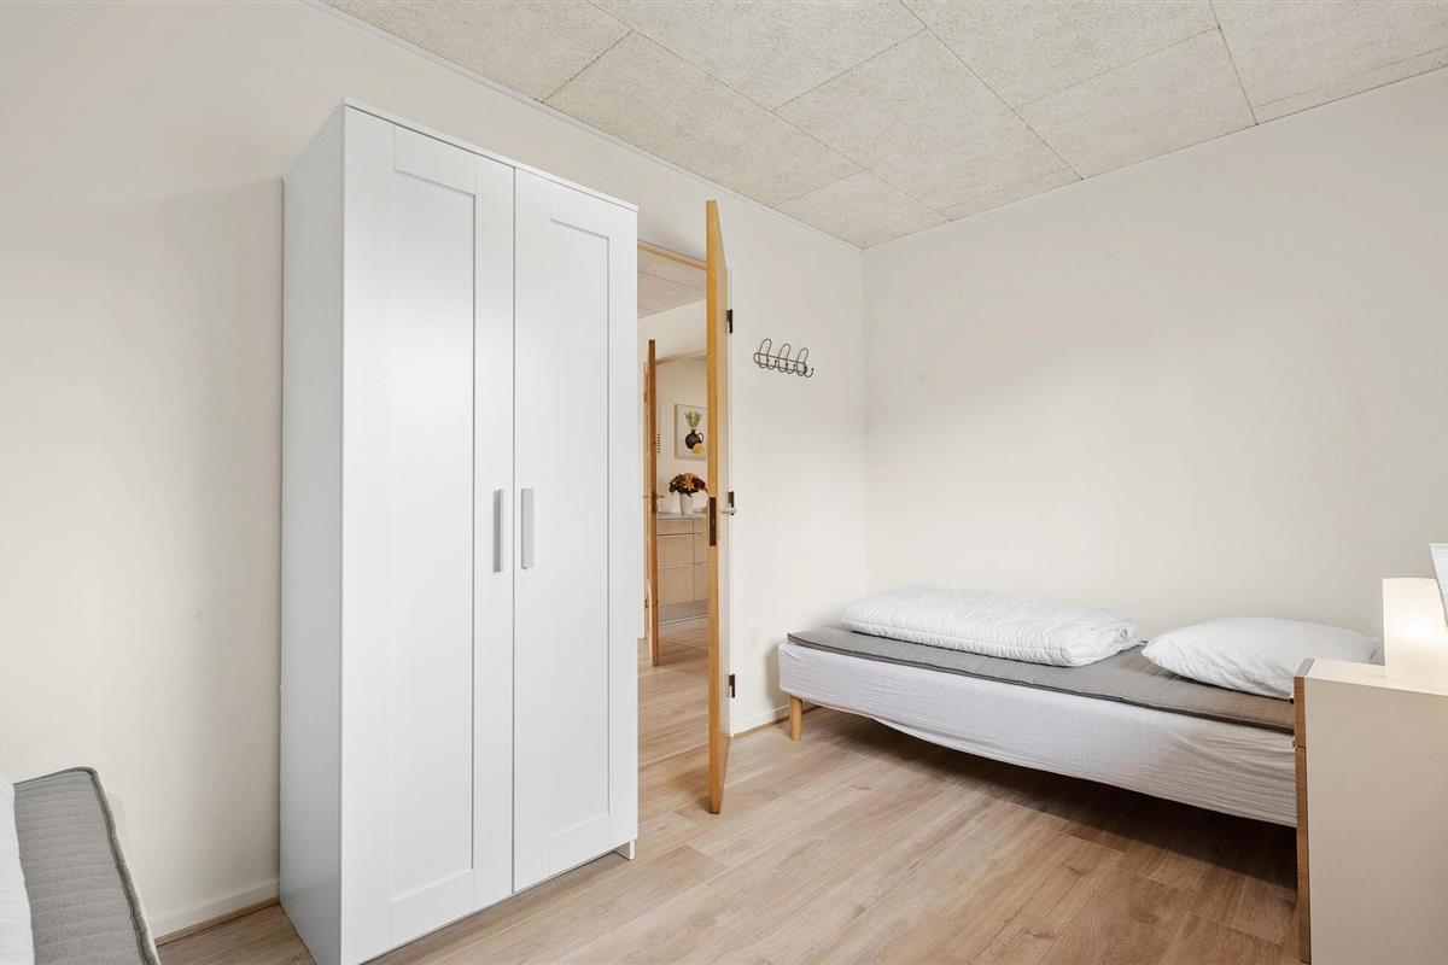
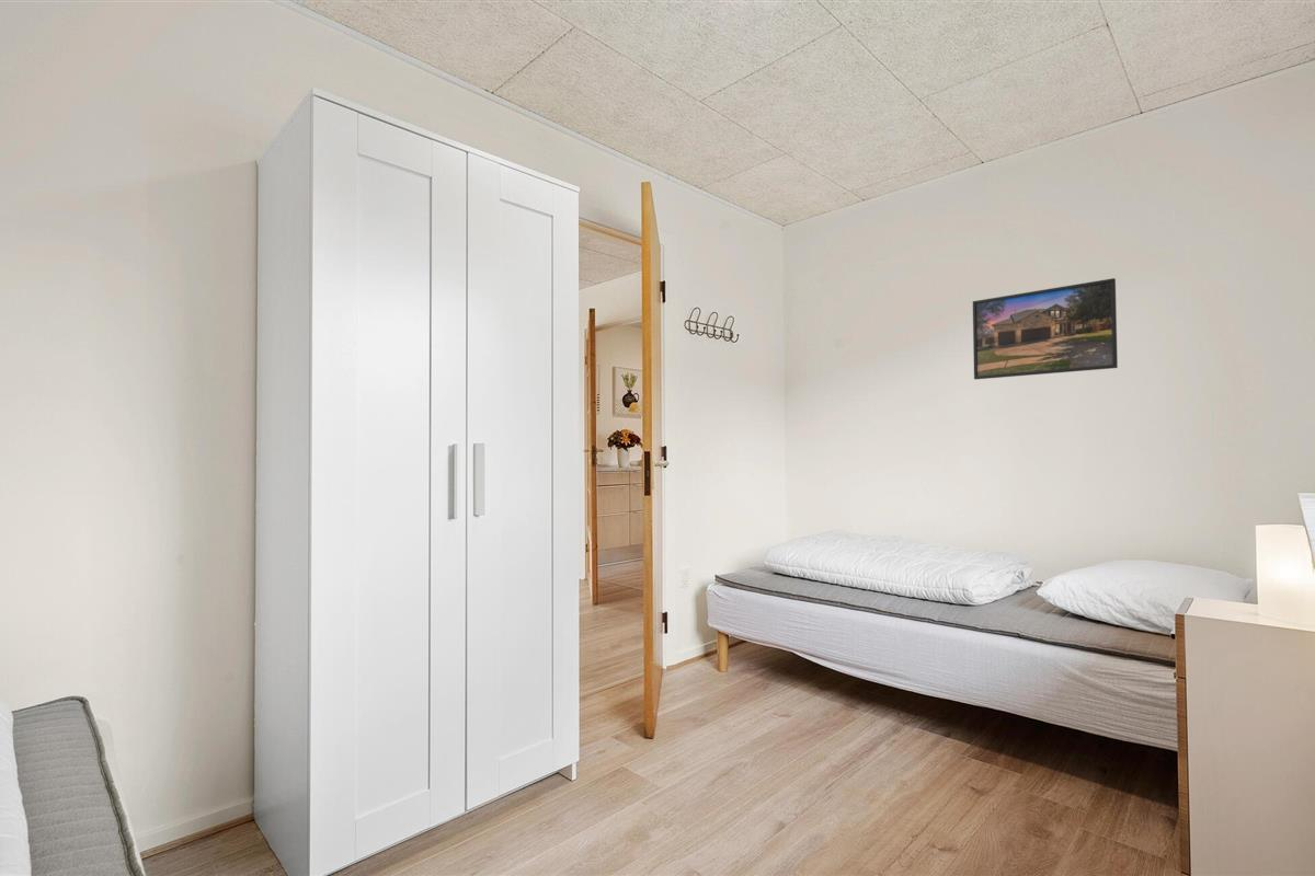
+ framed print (1040, 332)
